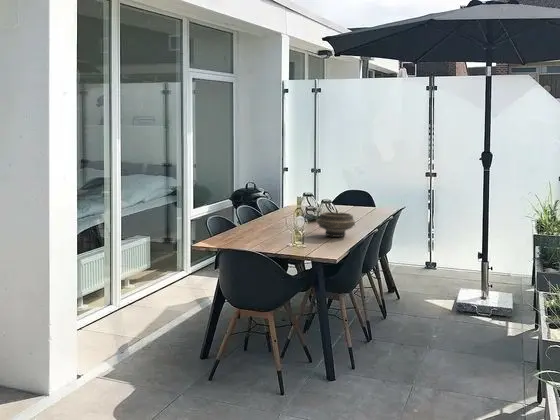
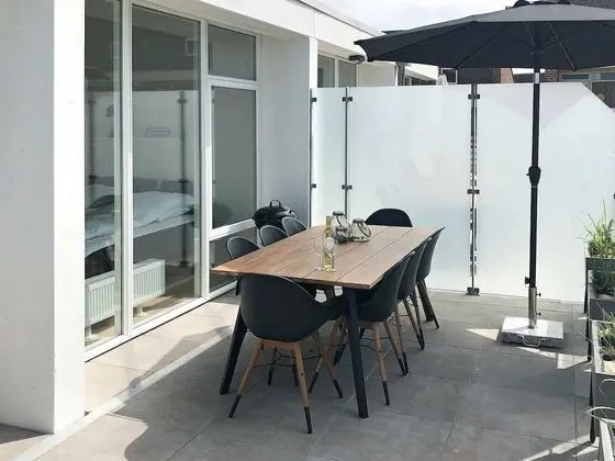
- bowl (335, 224)
